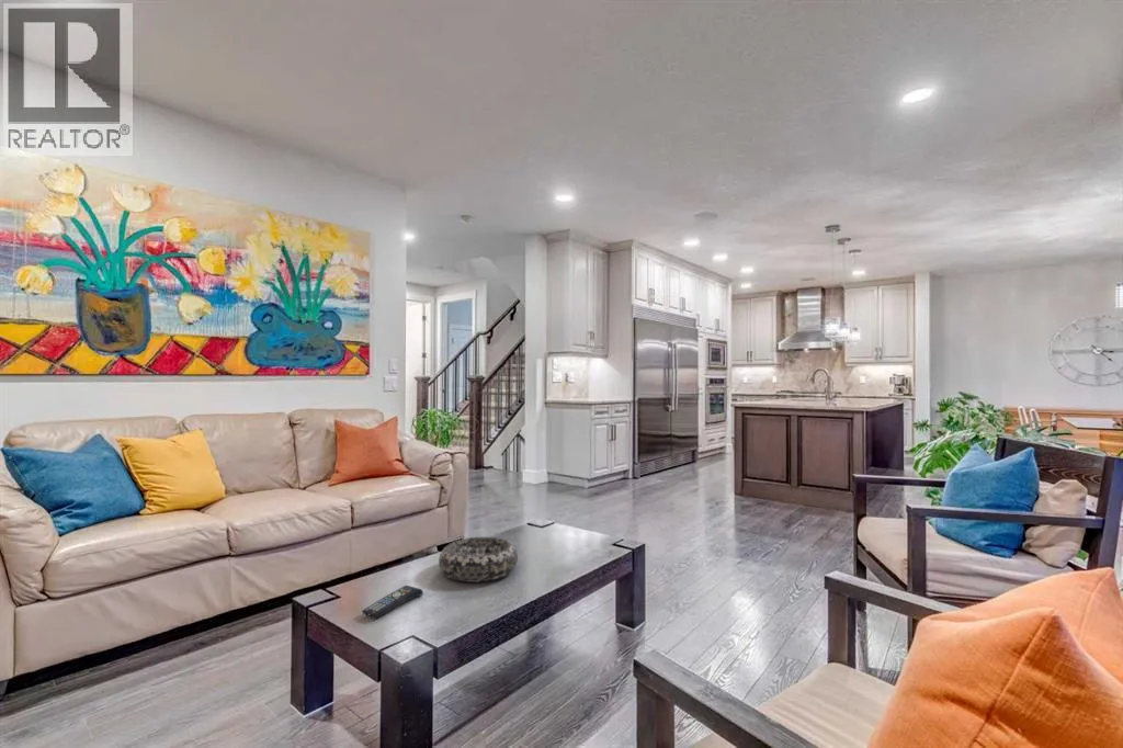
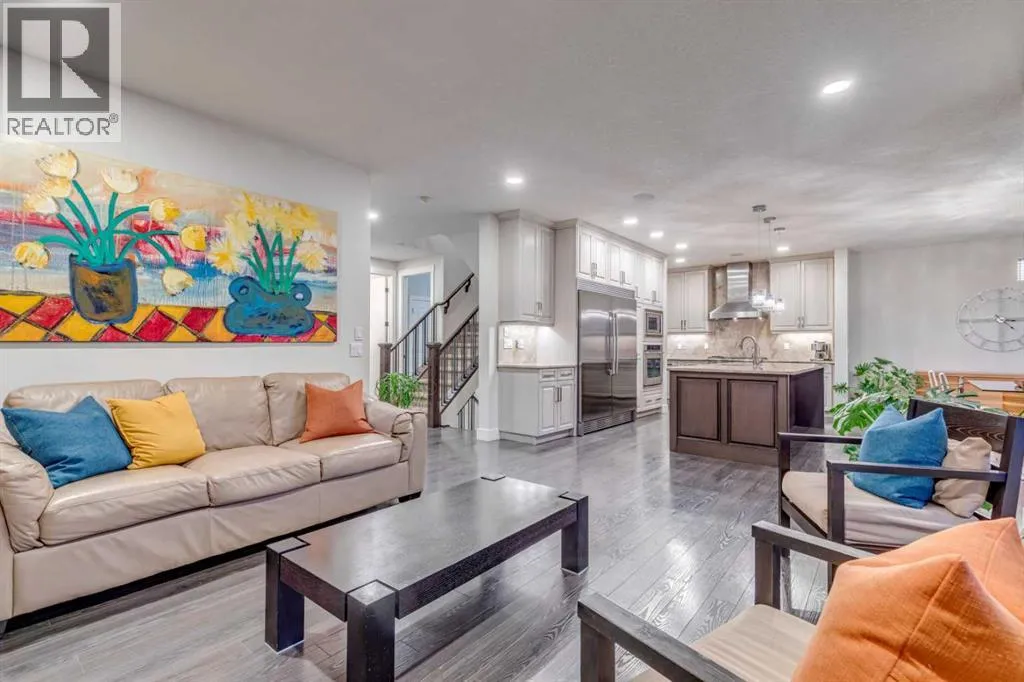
- remote control (394, 600)
- decorative bowl (478, 558)
